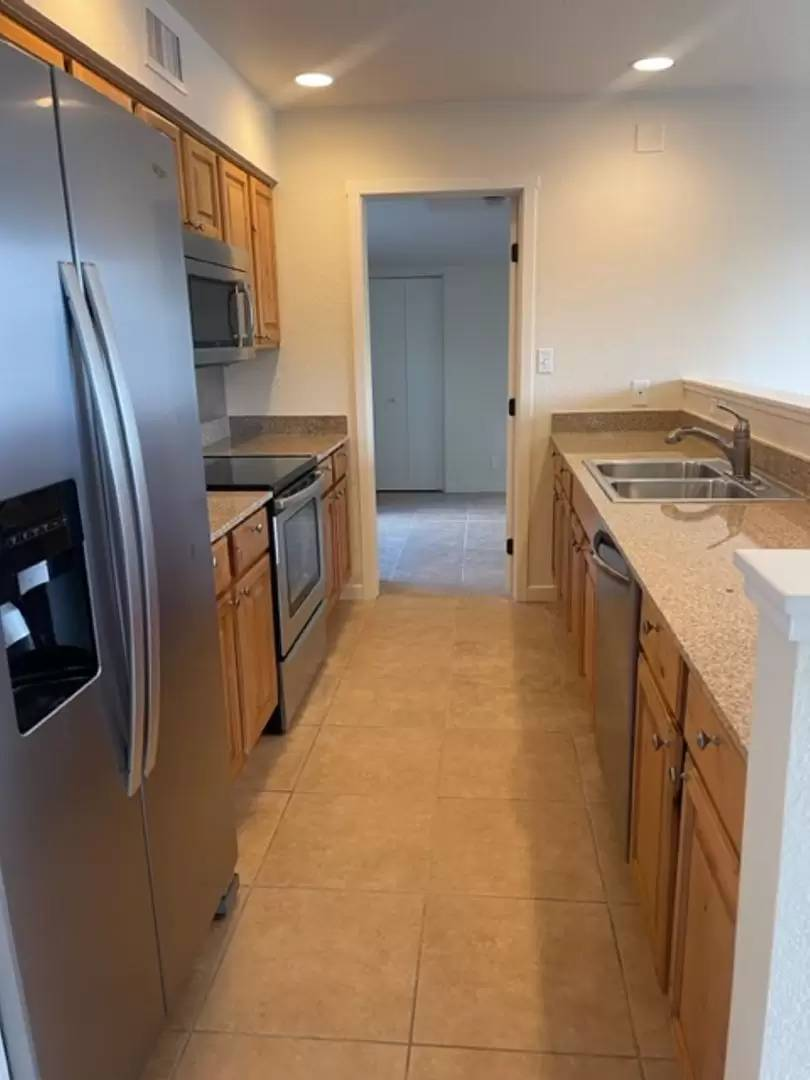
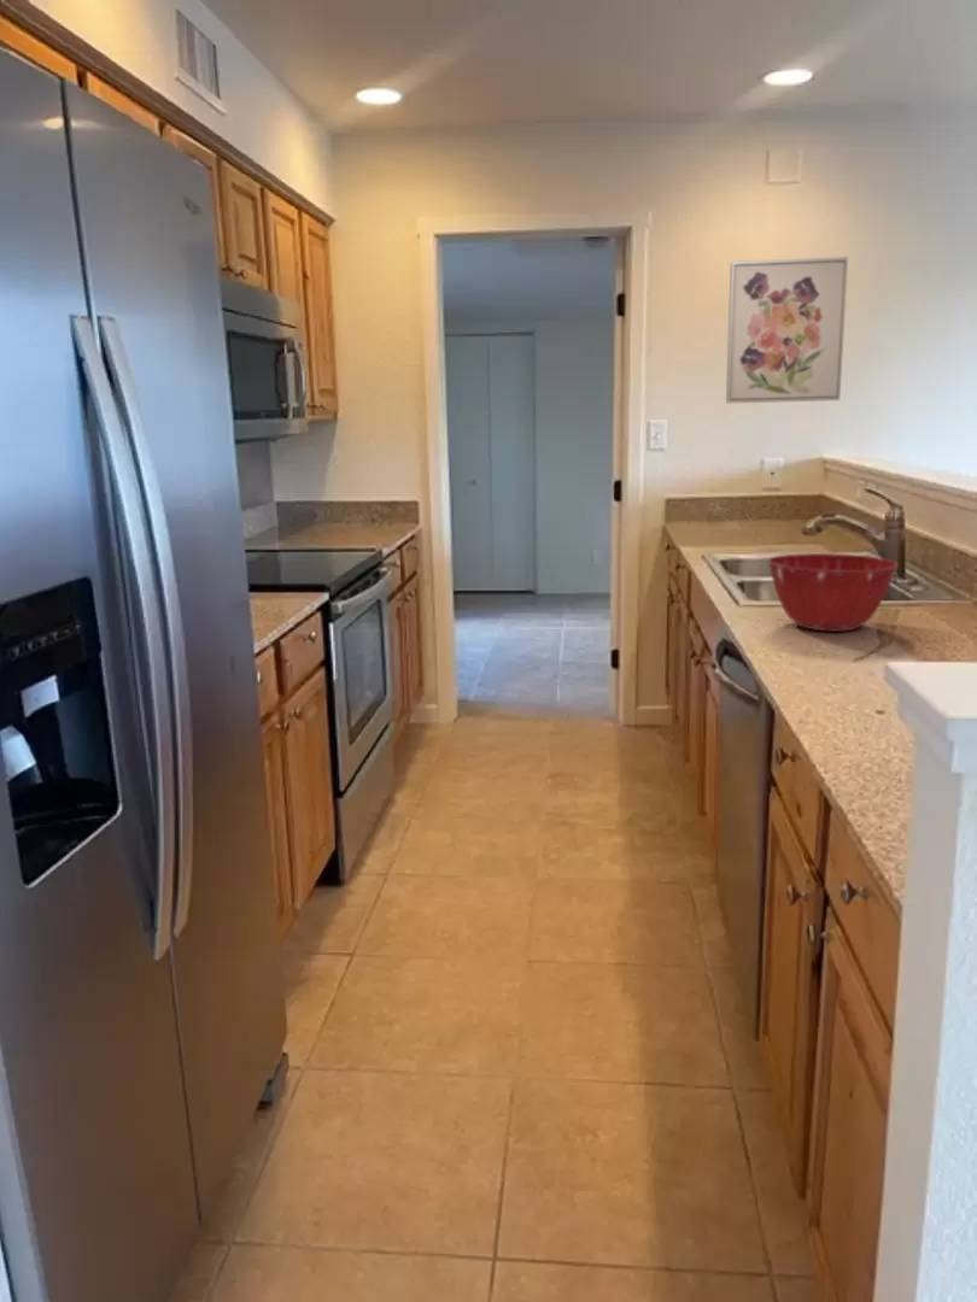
+ wall art (785, 332)
+ mixing bowl (830, 593)
